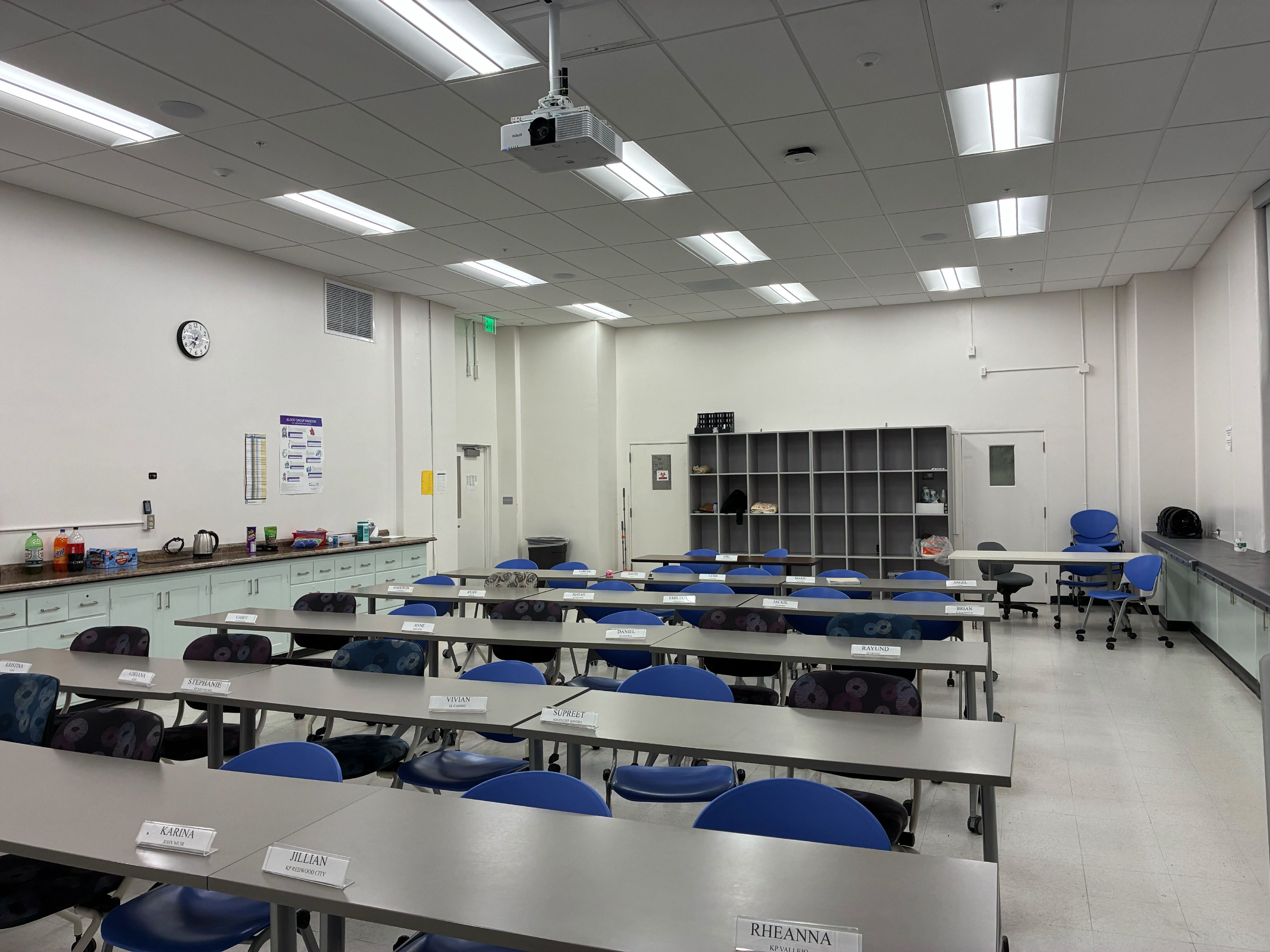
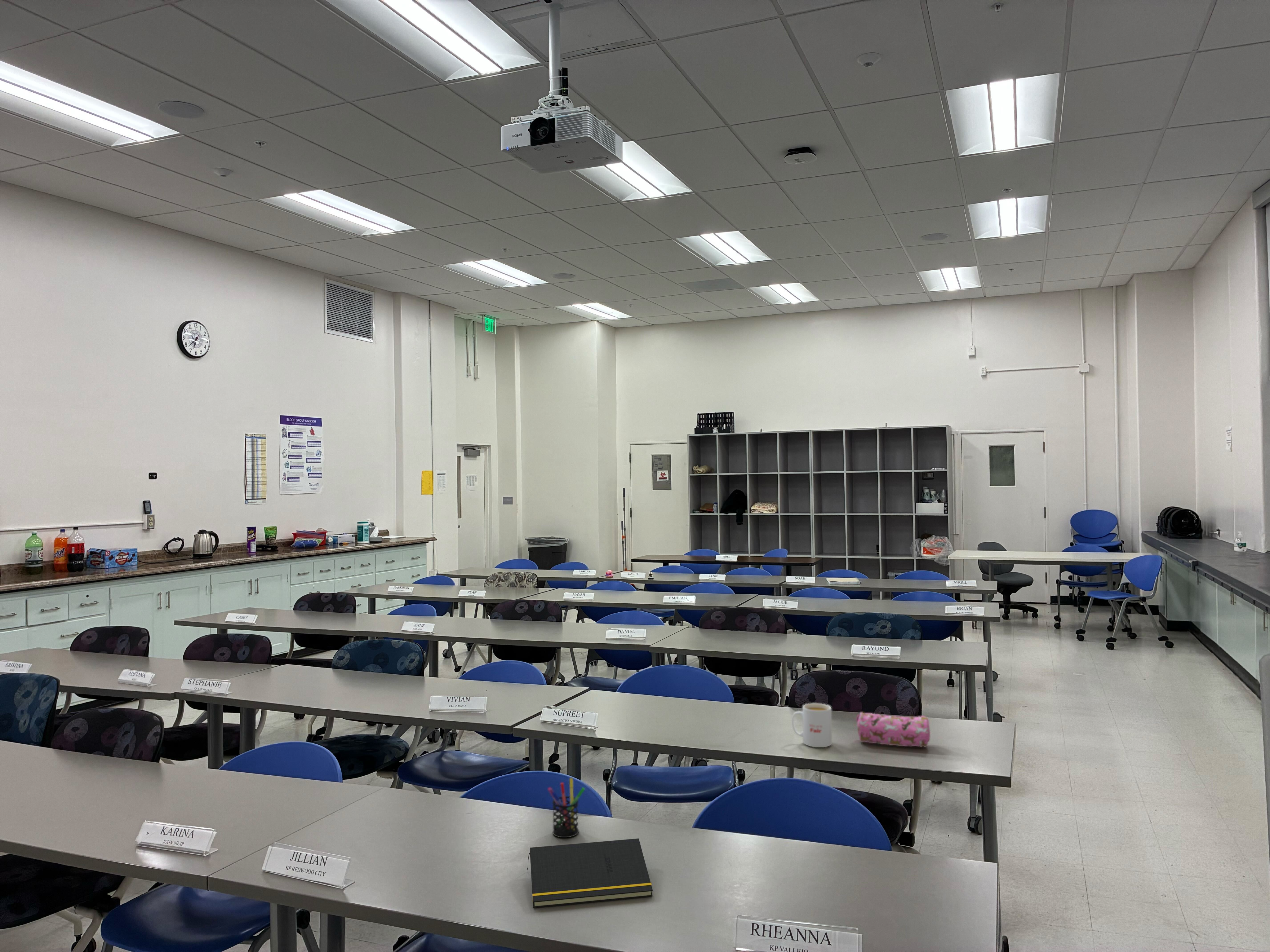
+ pen holder (568, 806)
+ pencil case (892, 729)
+ mug (811, 725)
+ notepad (589, 871)
